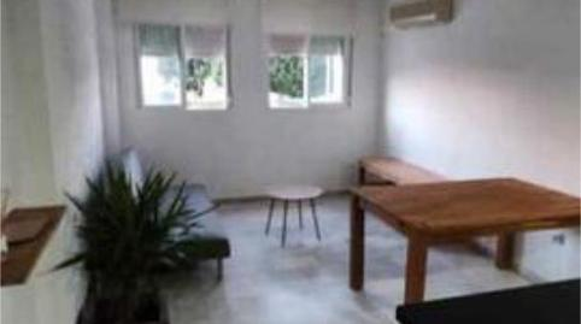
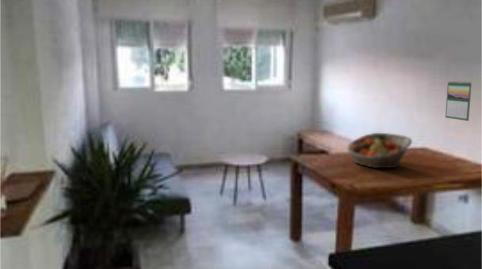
+ fruit basket (378, 149)
+ calendar (458, 100)
